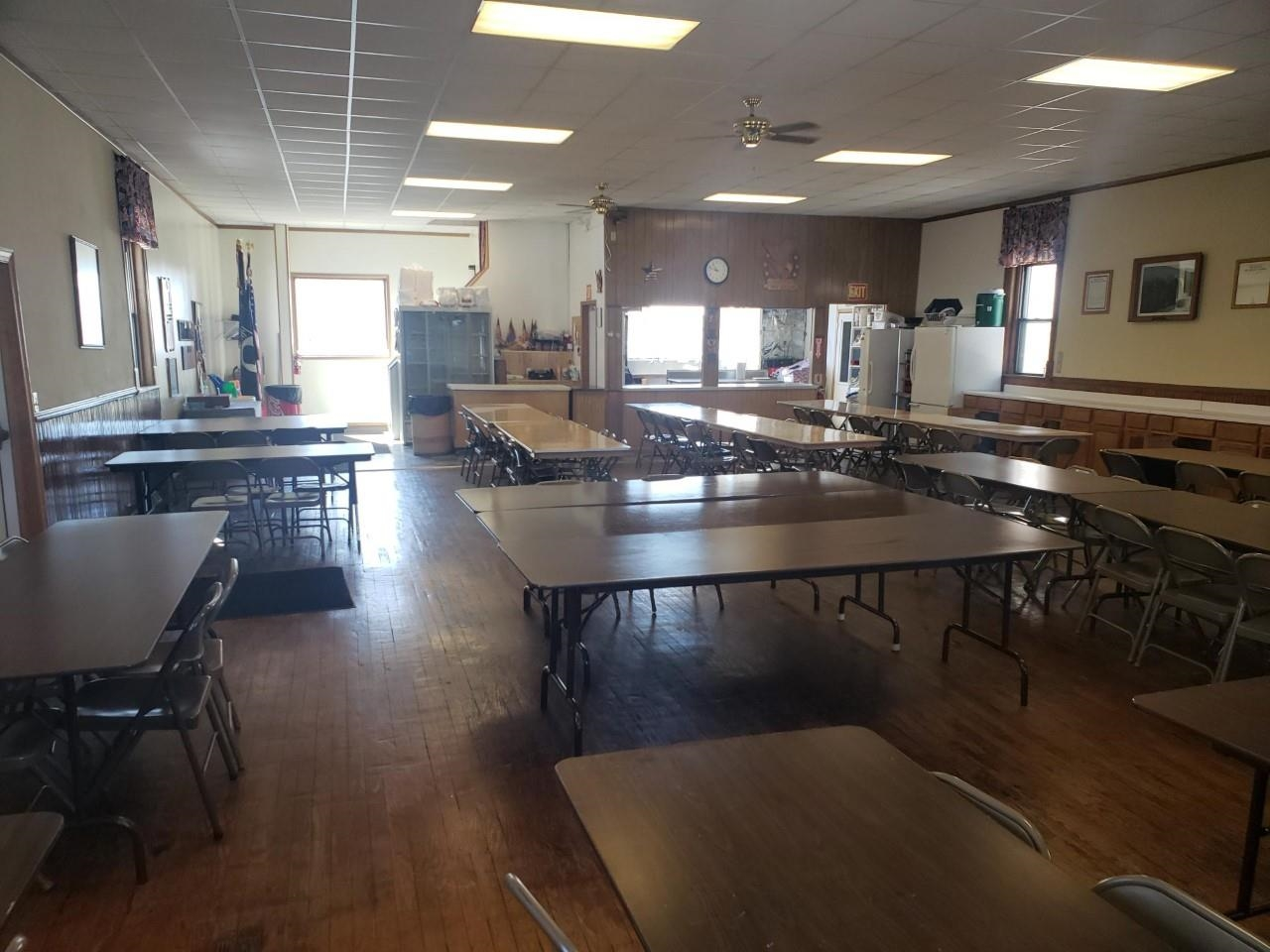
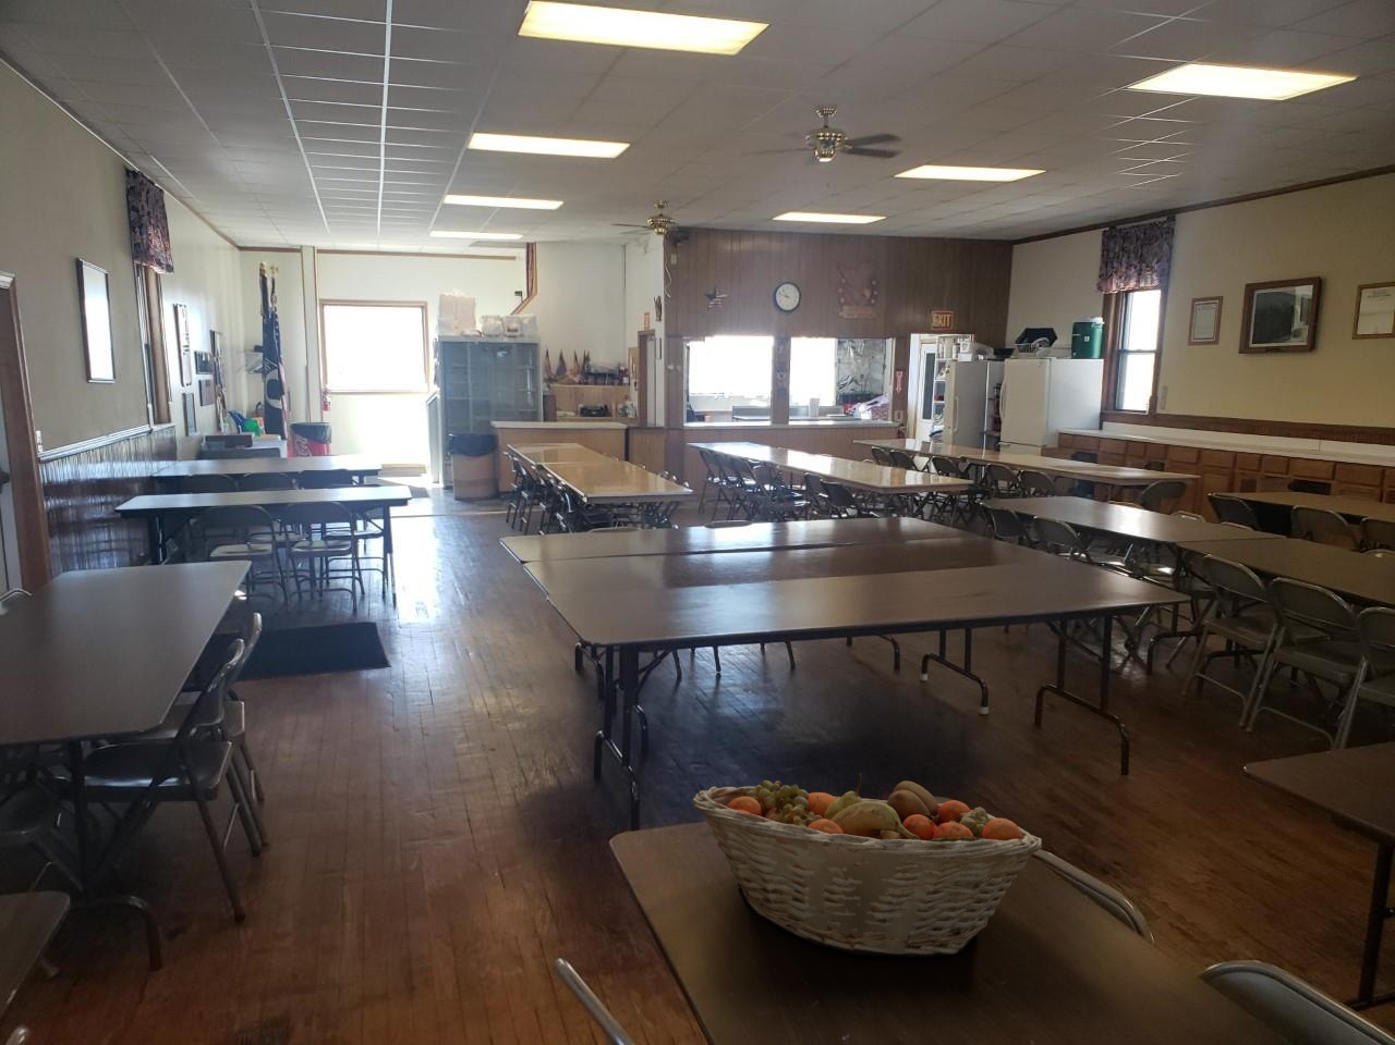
+ fruit basket (859, 842)
